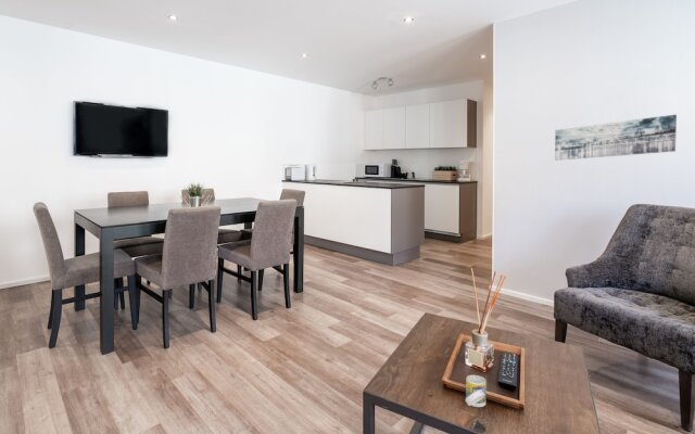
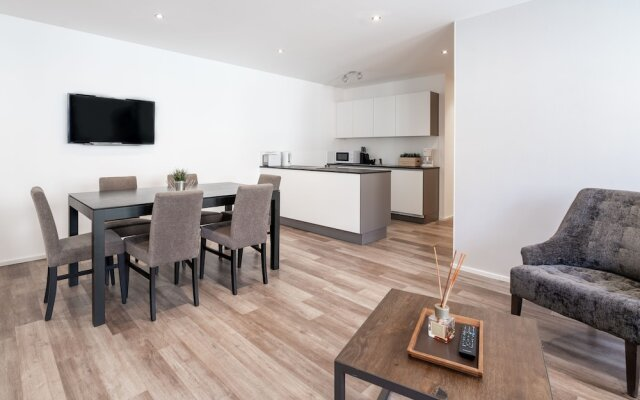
- wall art (609, 139)
- cup (475, 395)
